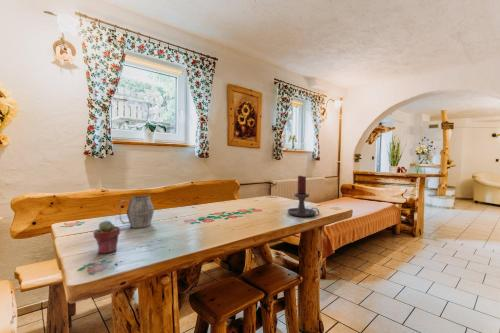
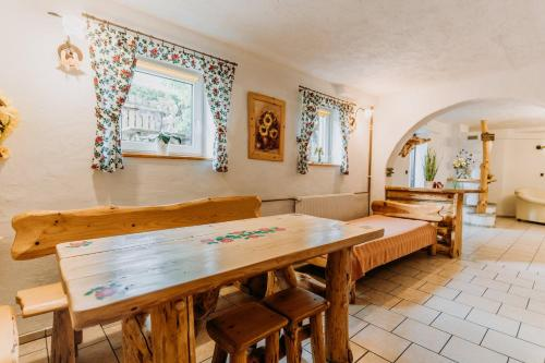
- mug (137, 211)
- potted succulent (107, 235)
- candle holder (304, 195)
